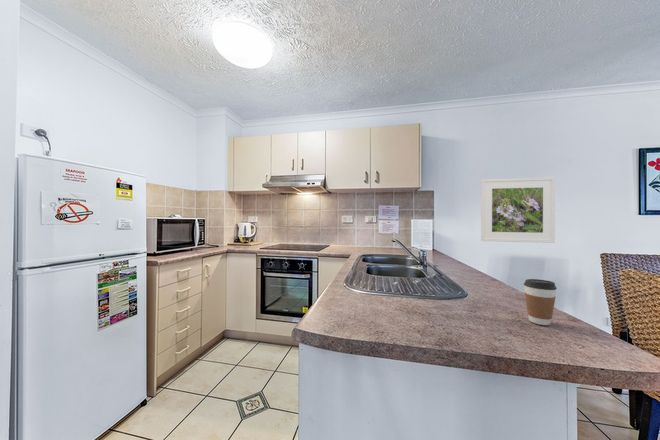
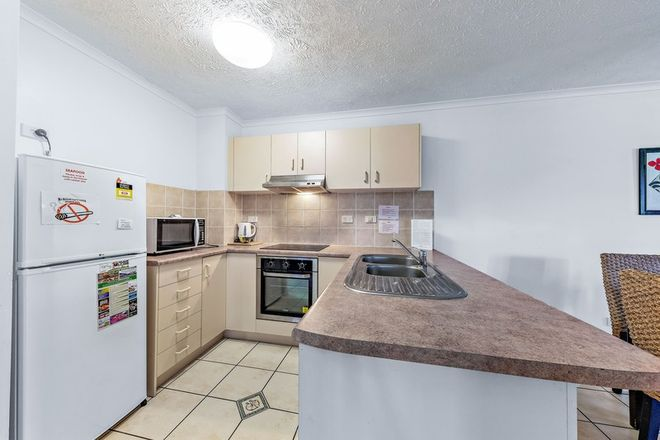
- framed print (516, 210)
- coffee cup (539, 301)
